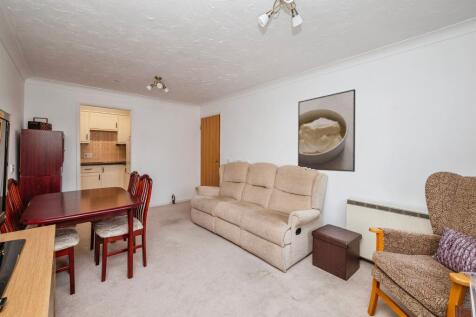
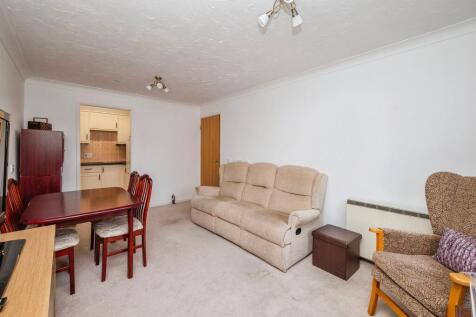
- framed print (323, 133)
